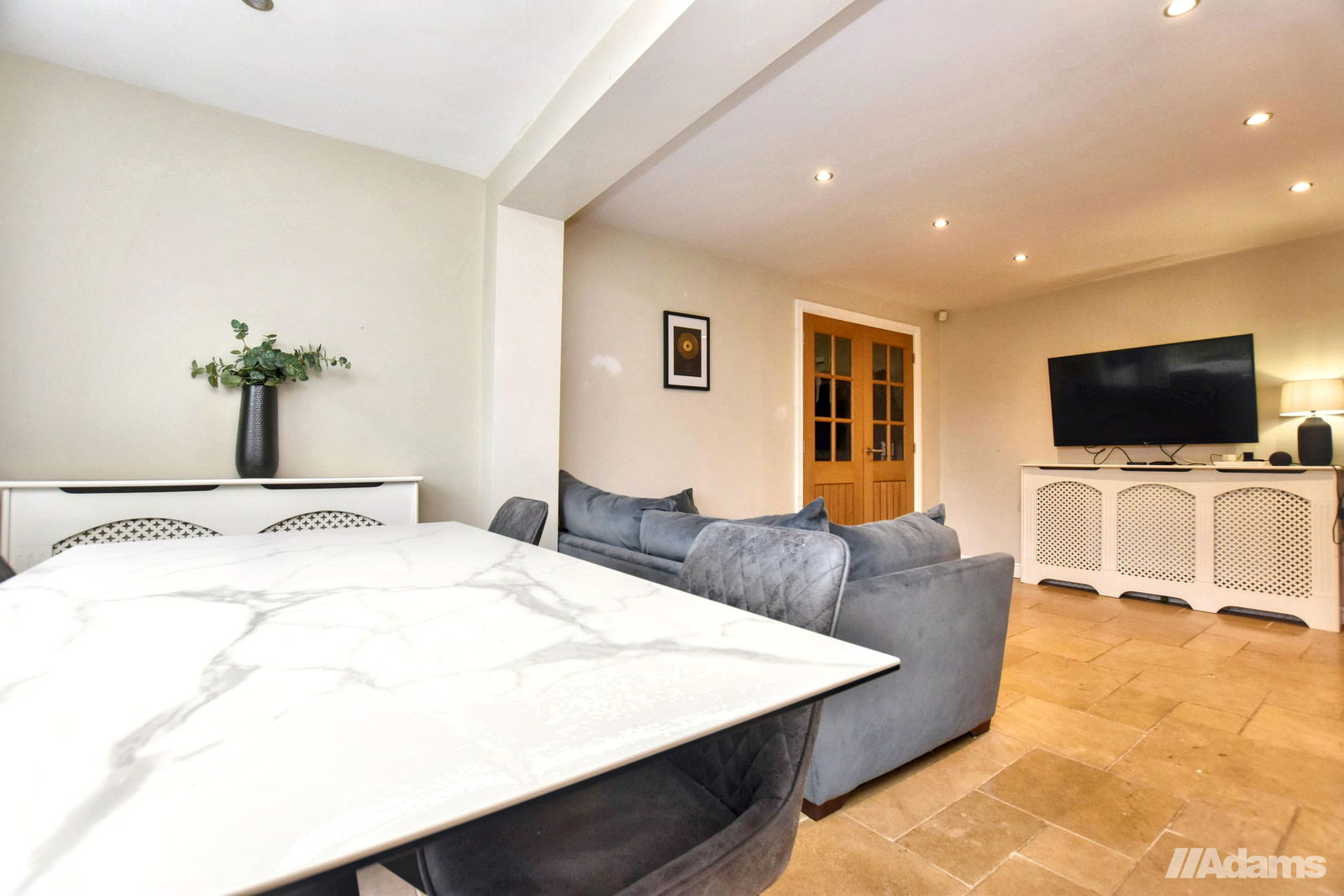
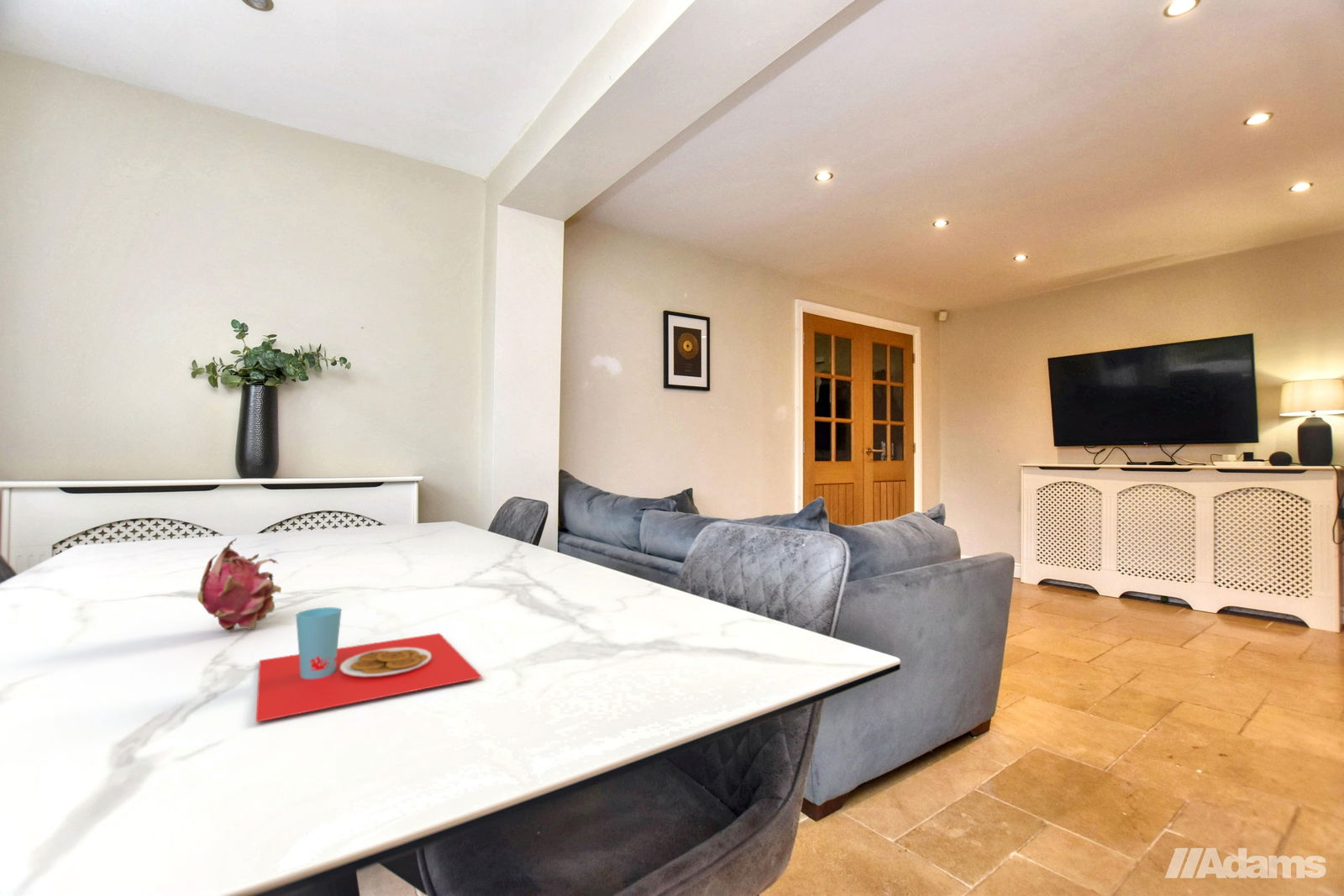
+ fruit (240, 583)
+ placemat (370, 643)
